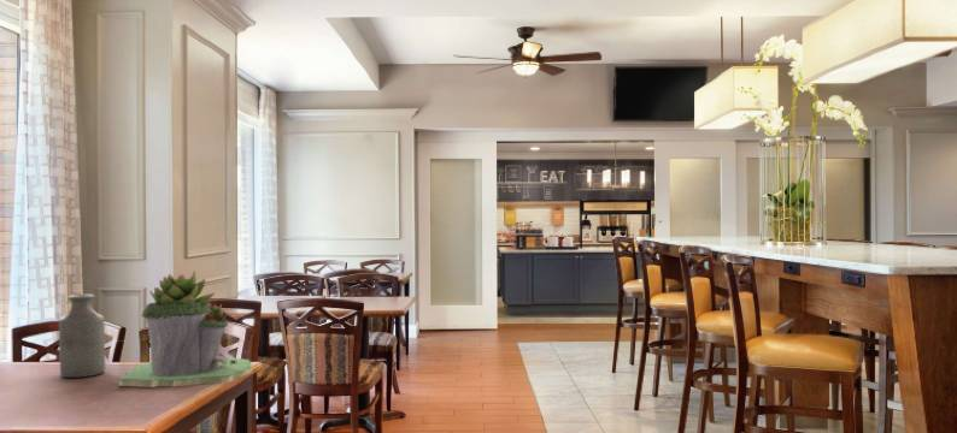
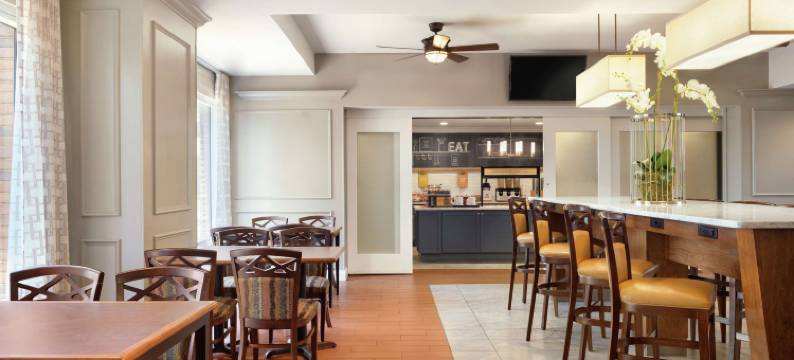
- succulent planter (190, 321)
- bottle (82, 334)
